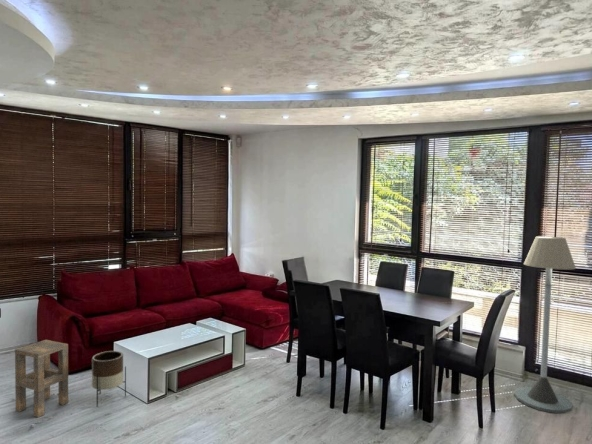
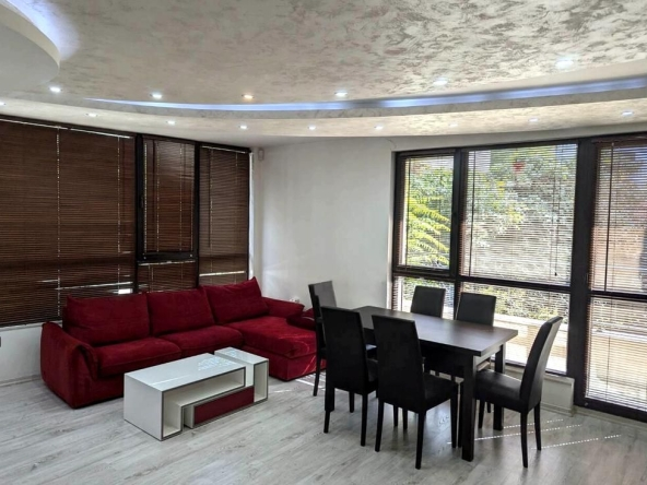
- side table (42, 376)
- planter (107, 376)
- floor lamp (546, 319)
